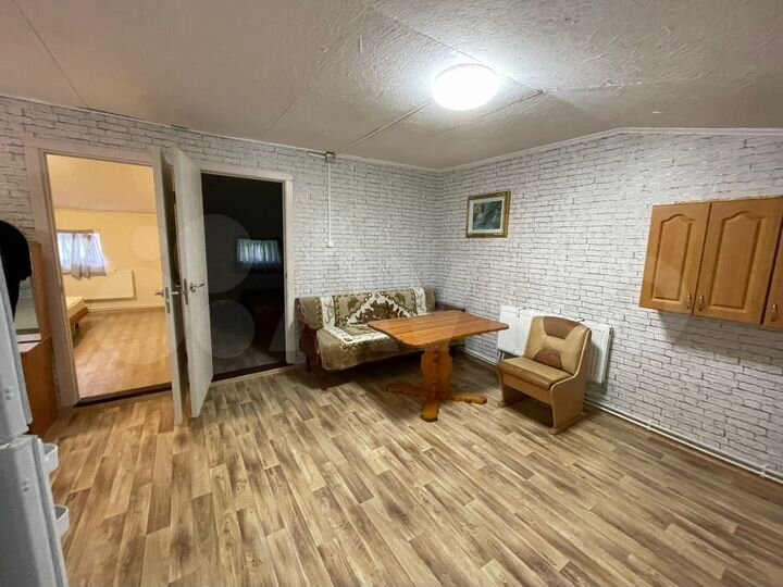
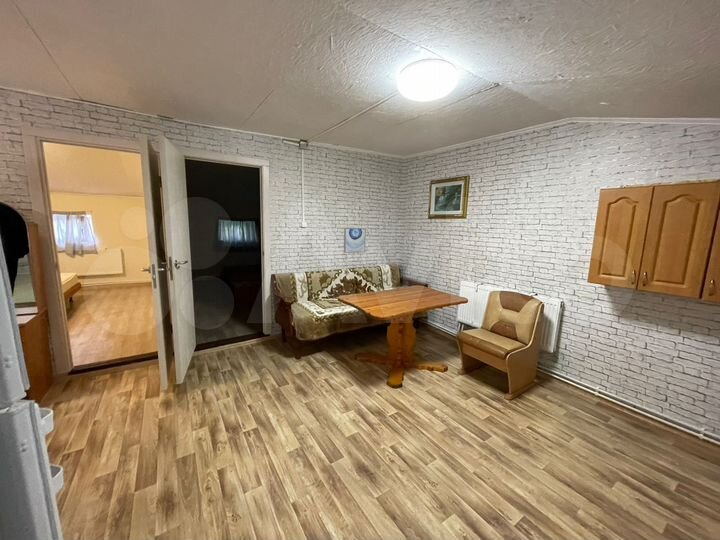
+ wall art (355, 240)
